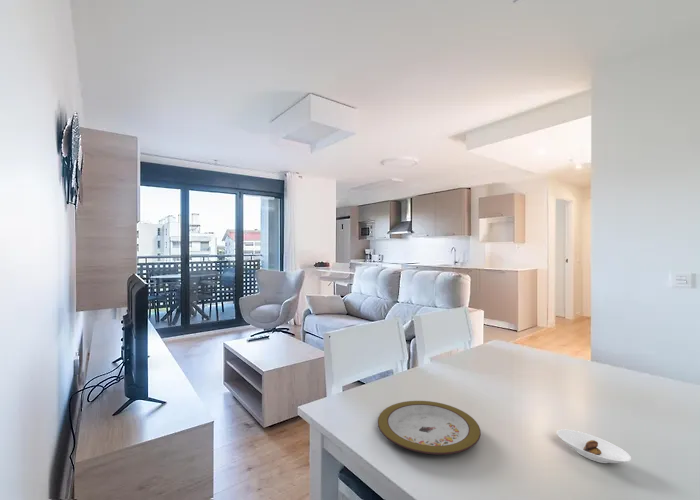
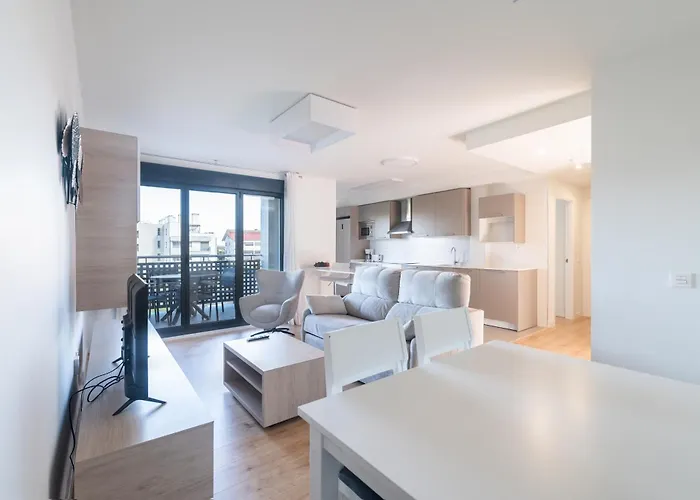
- saucer (591, 448)
- plate (427, 427)
